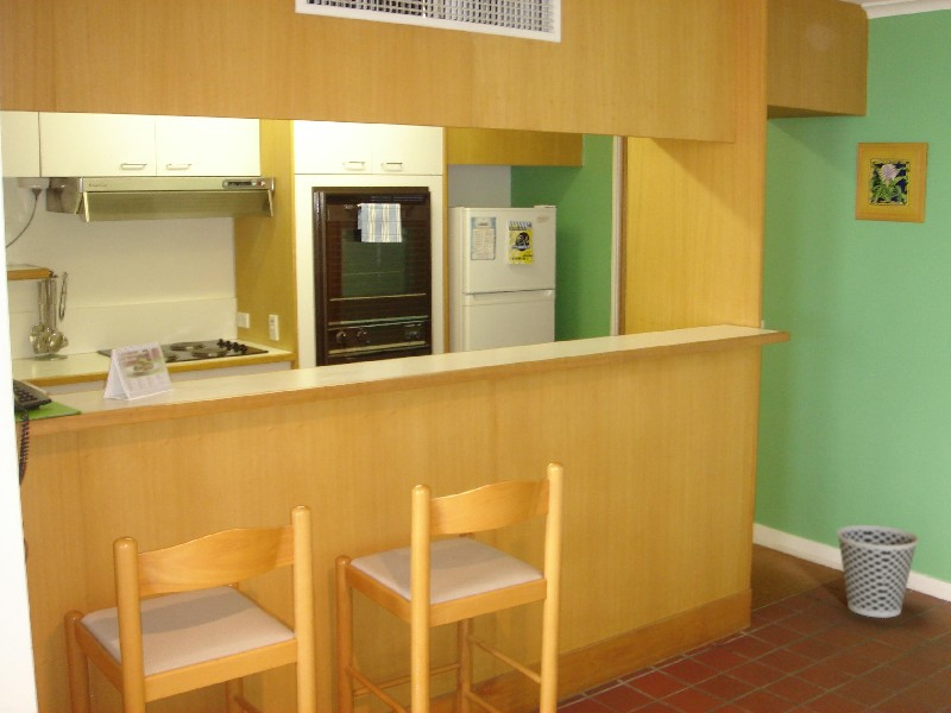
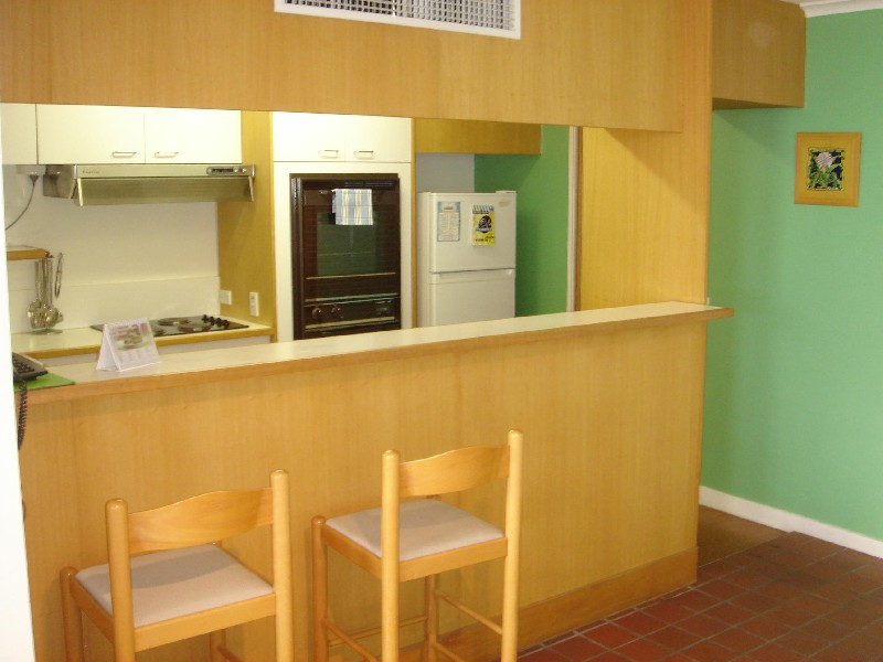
- wastebasket (875, 572)
